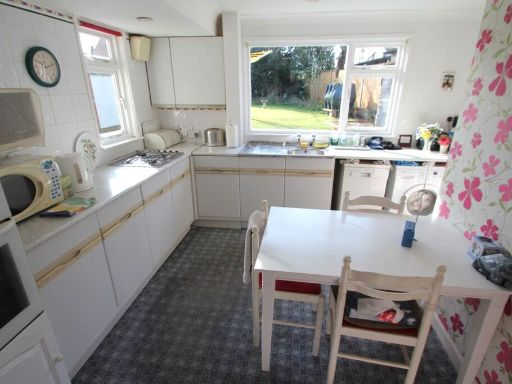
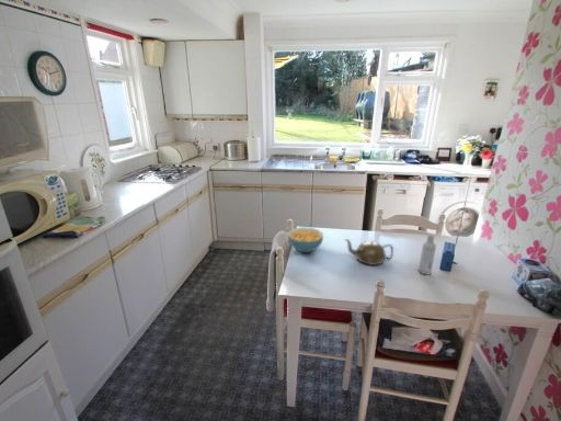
+ cereal bowl (305, 241)
+ teapot (368, 250)
+ bottle (427, 253)
